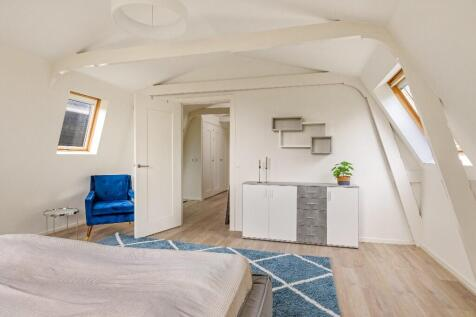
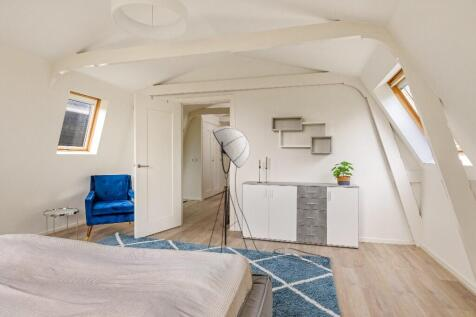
+ floor lamp (236, 194)
